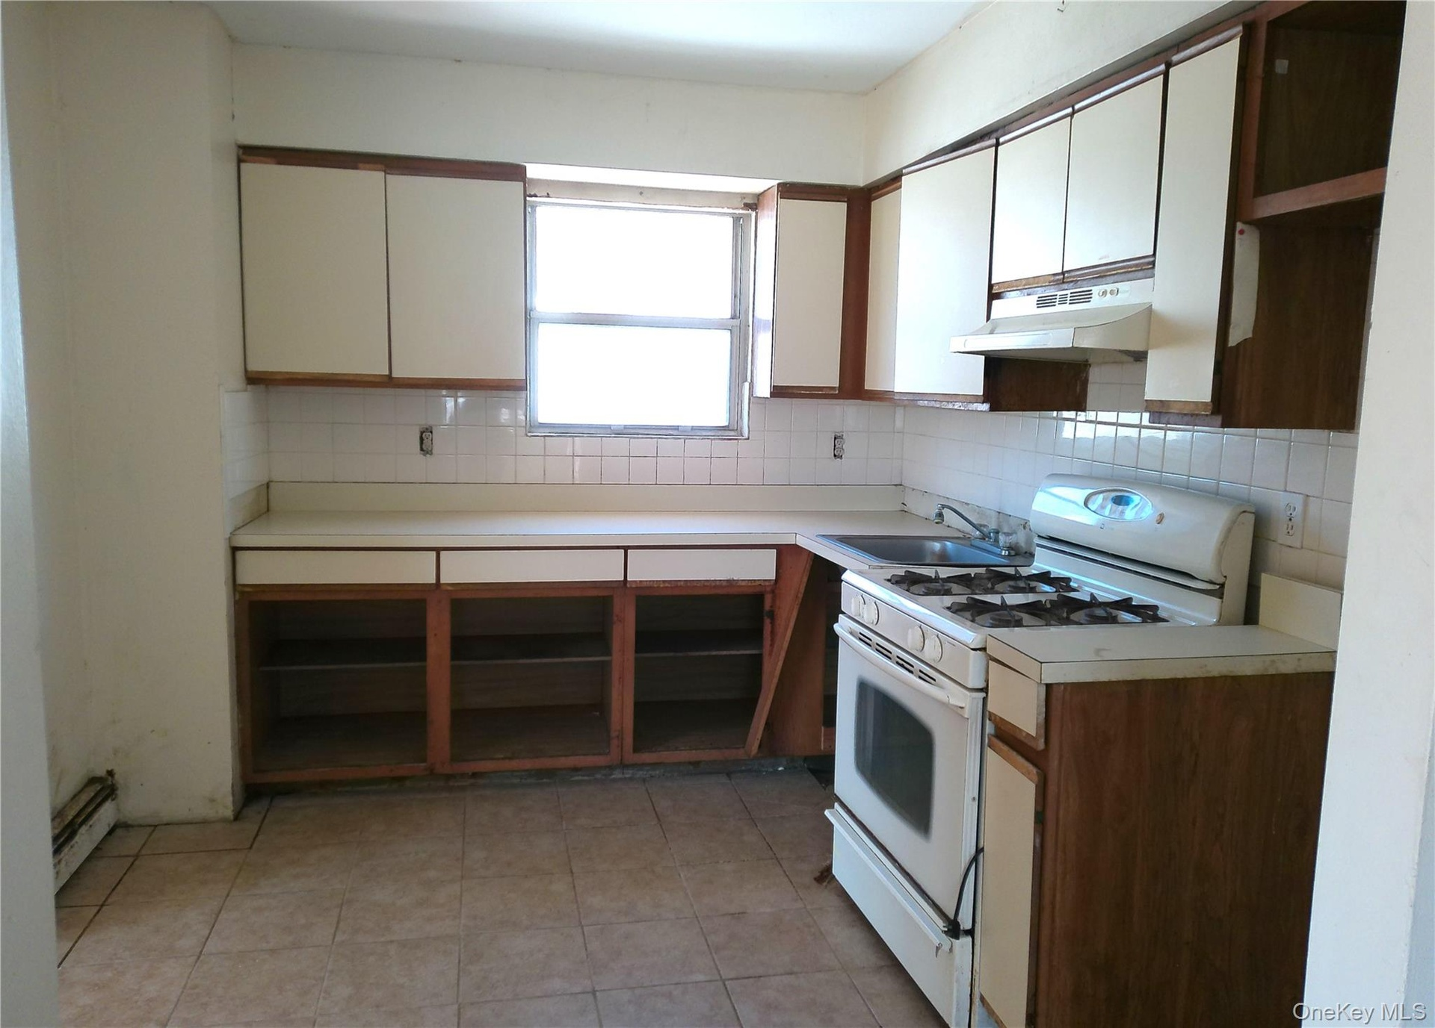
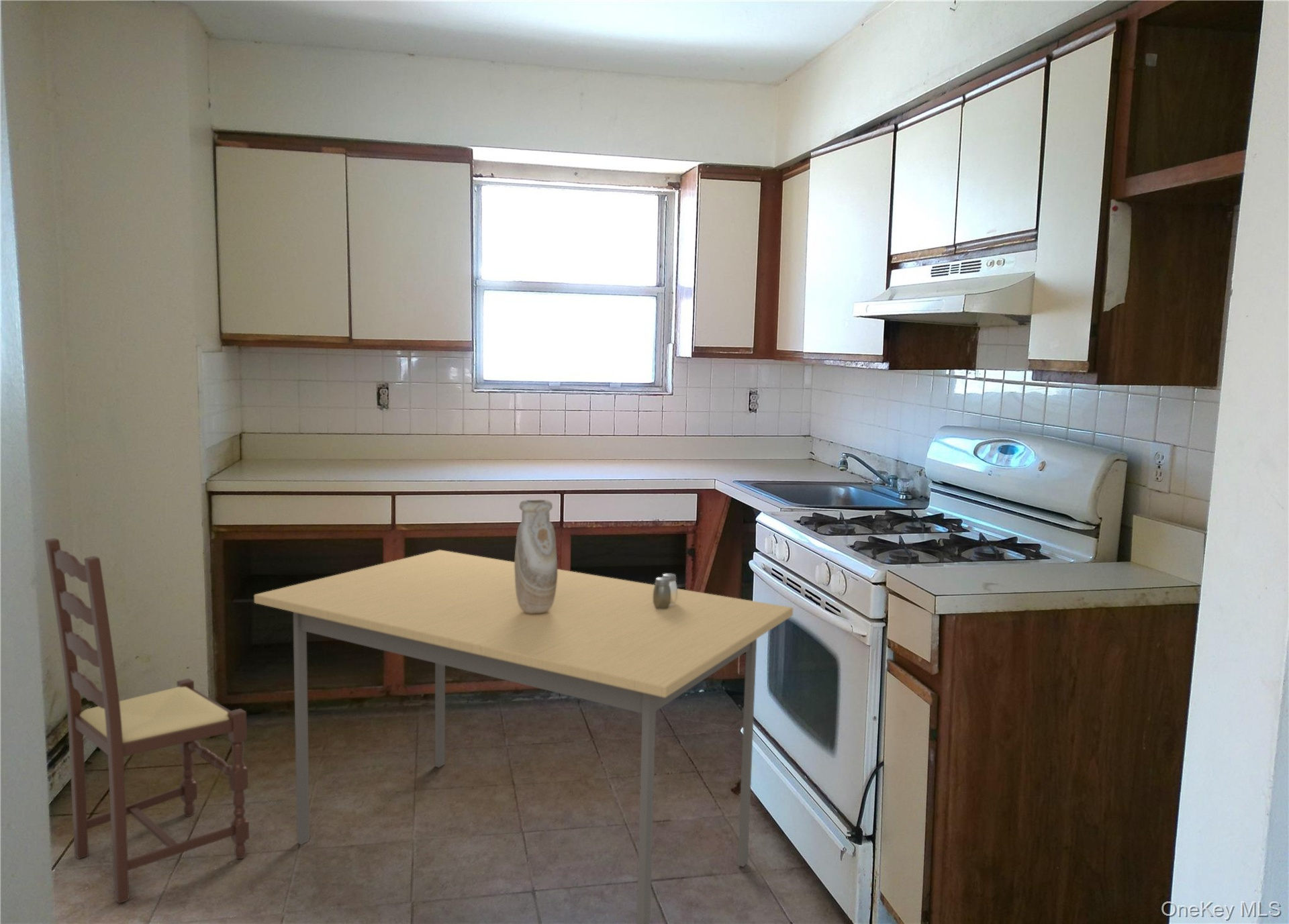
+ dining chair (152, 700)
+ salt and pepper shaker (665, 590)
+ vase (536, 556)
+ dining table (533, 686)
